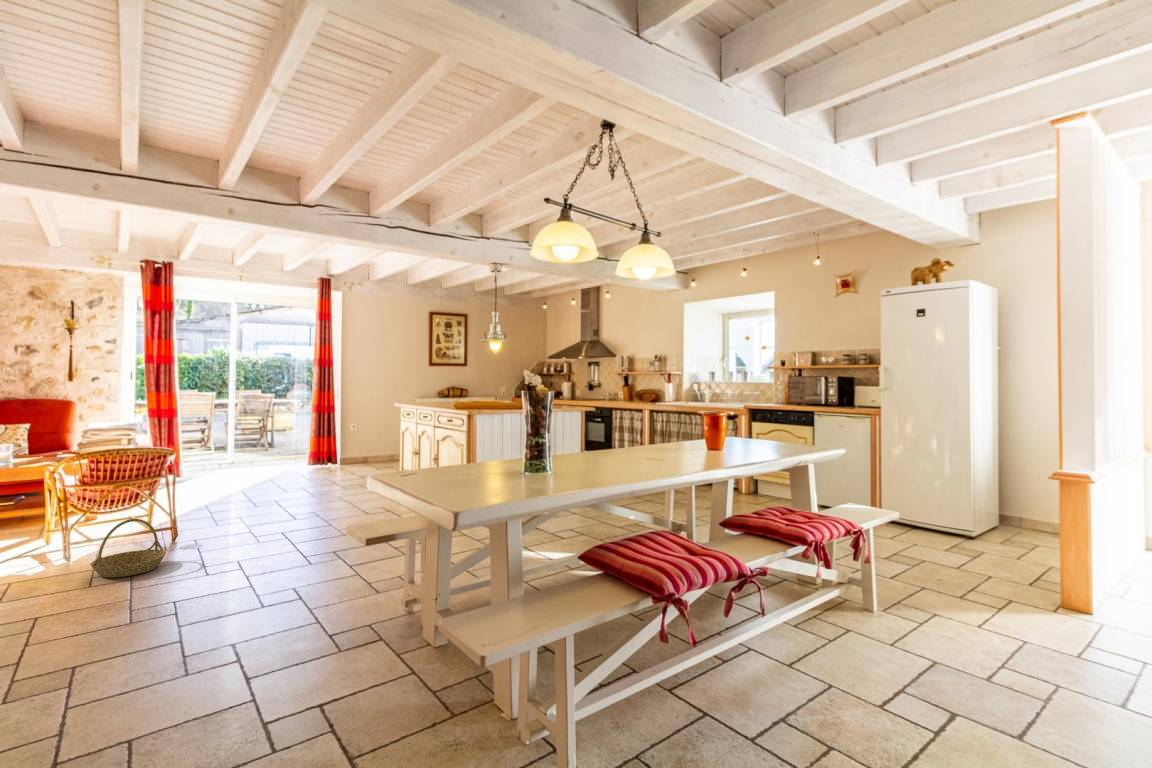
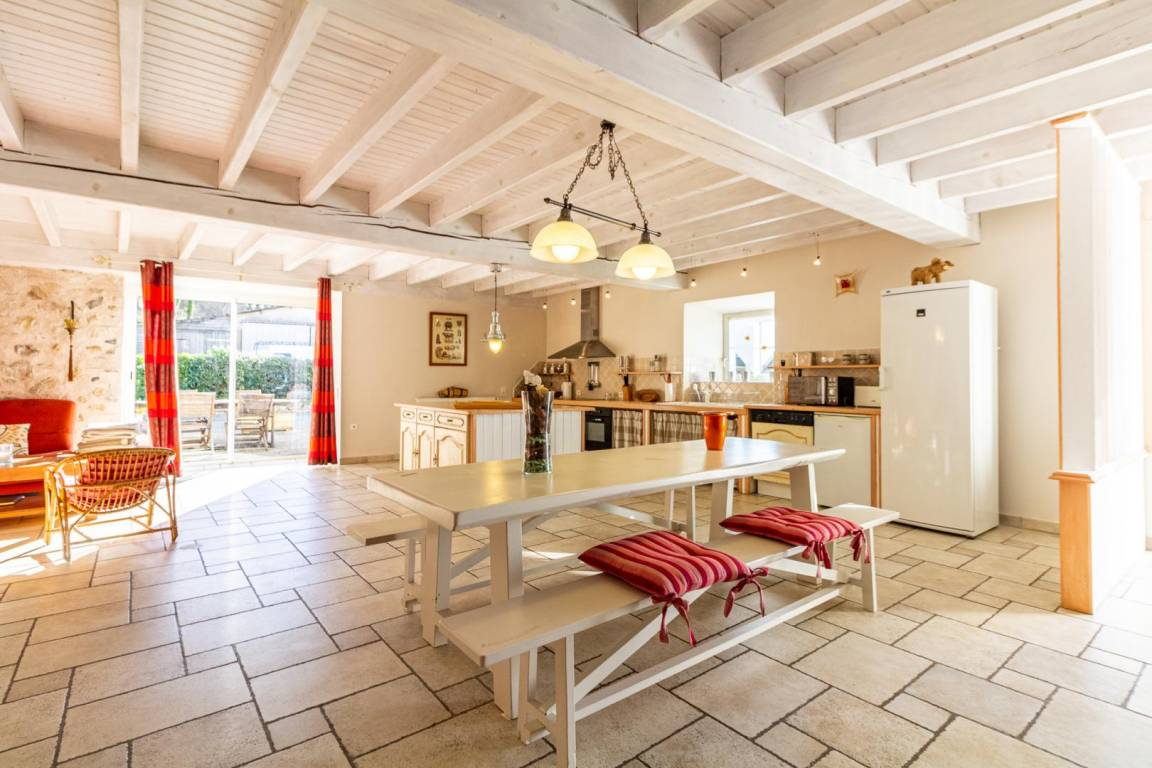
- basket (130, 551)
